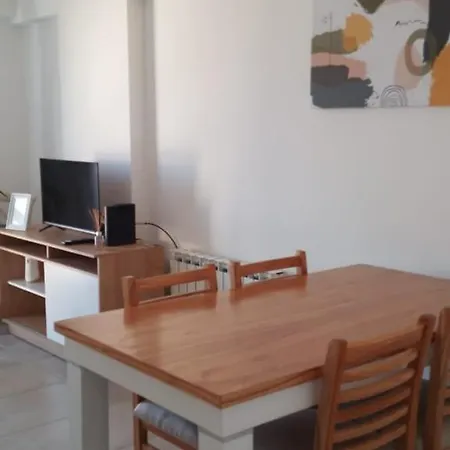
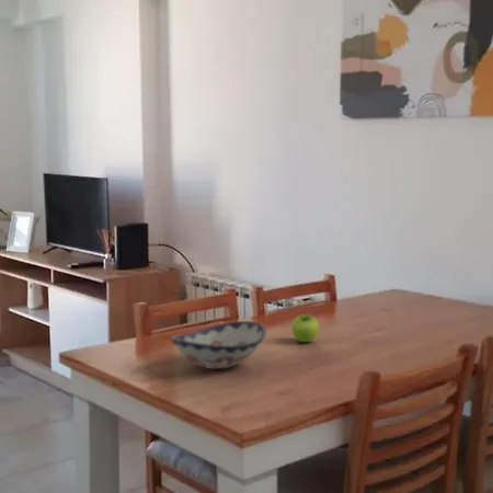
+ fruit (305, 328)
+ decorative bowl (219, 347)
